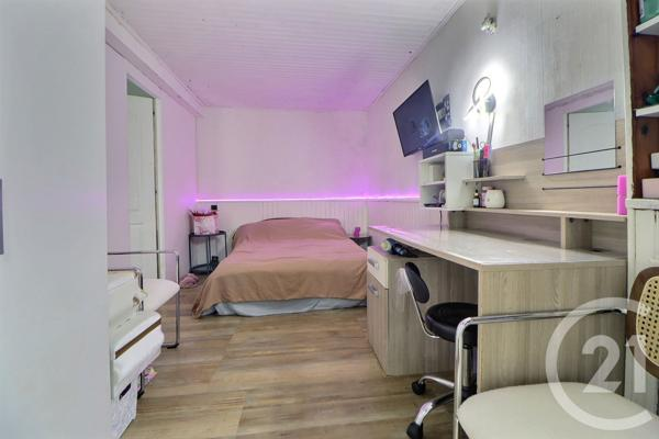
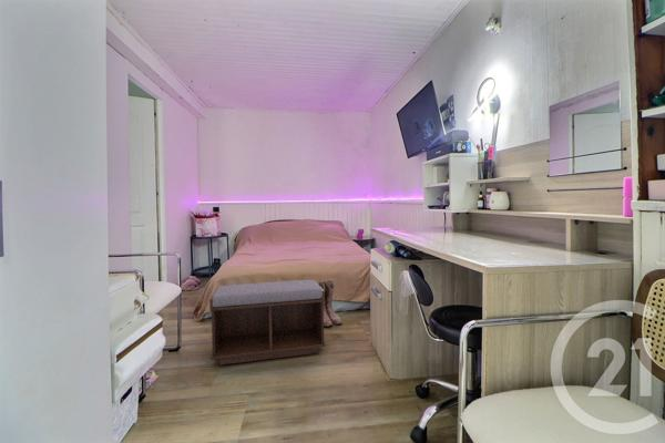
+ bench (268, 317)
+ boots (327, 300)
